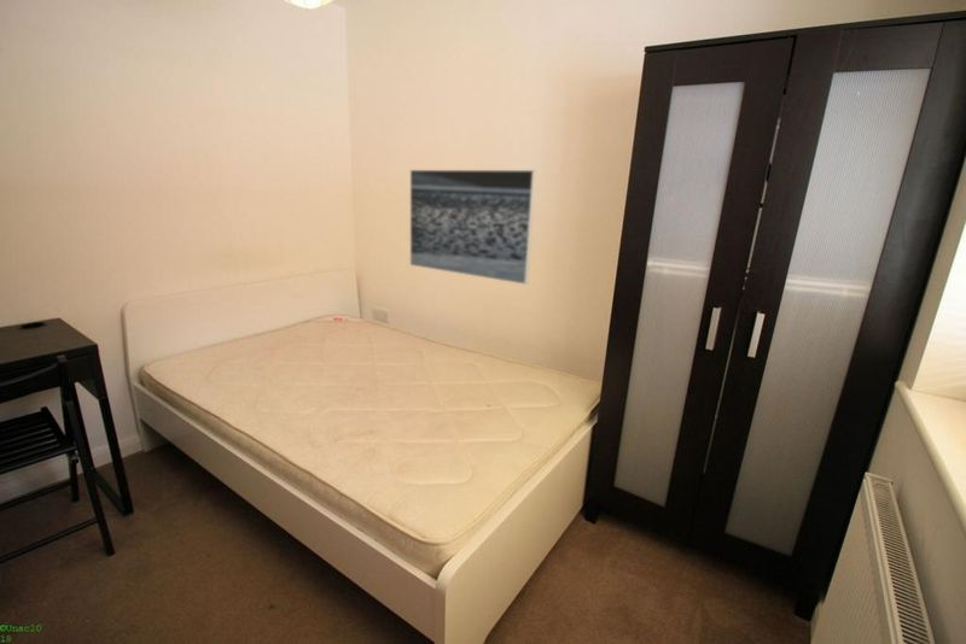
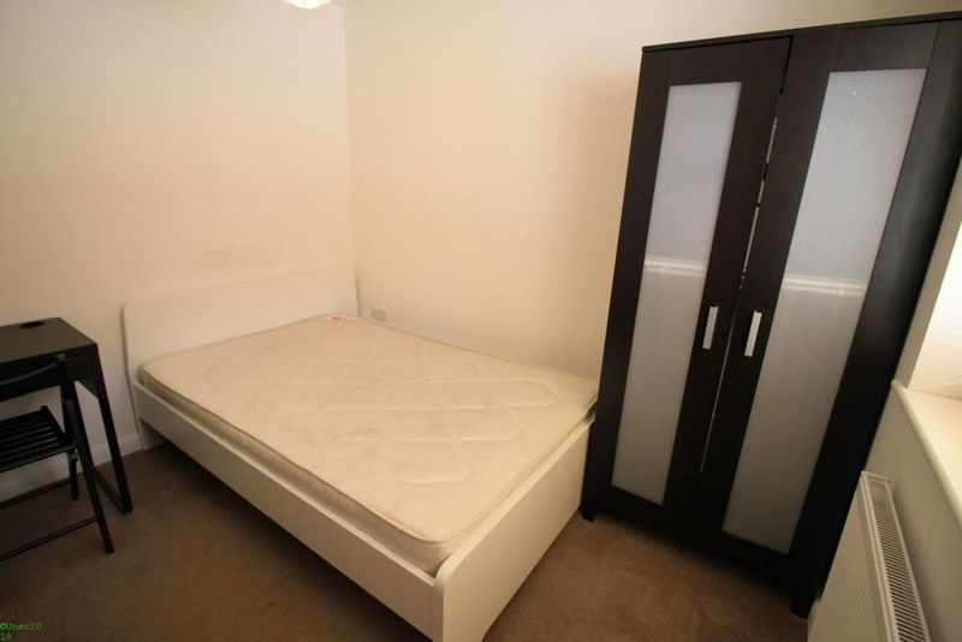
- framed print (465, 223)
